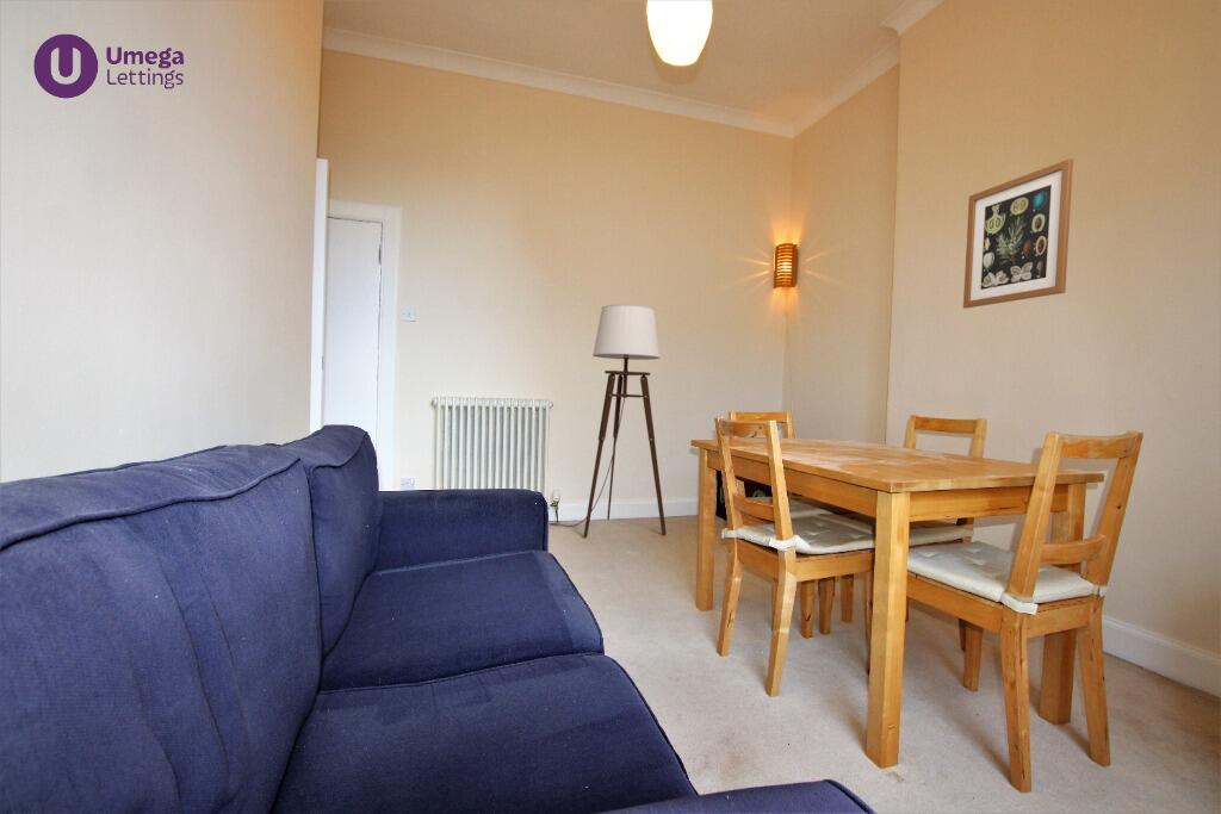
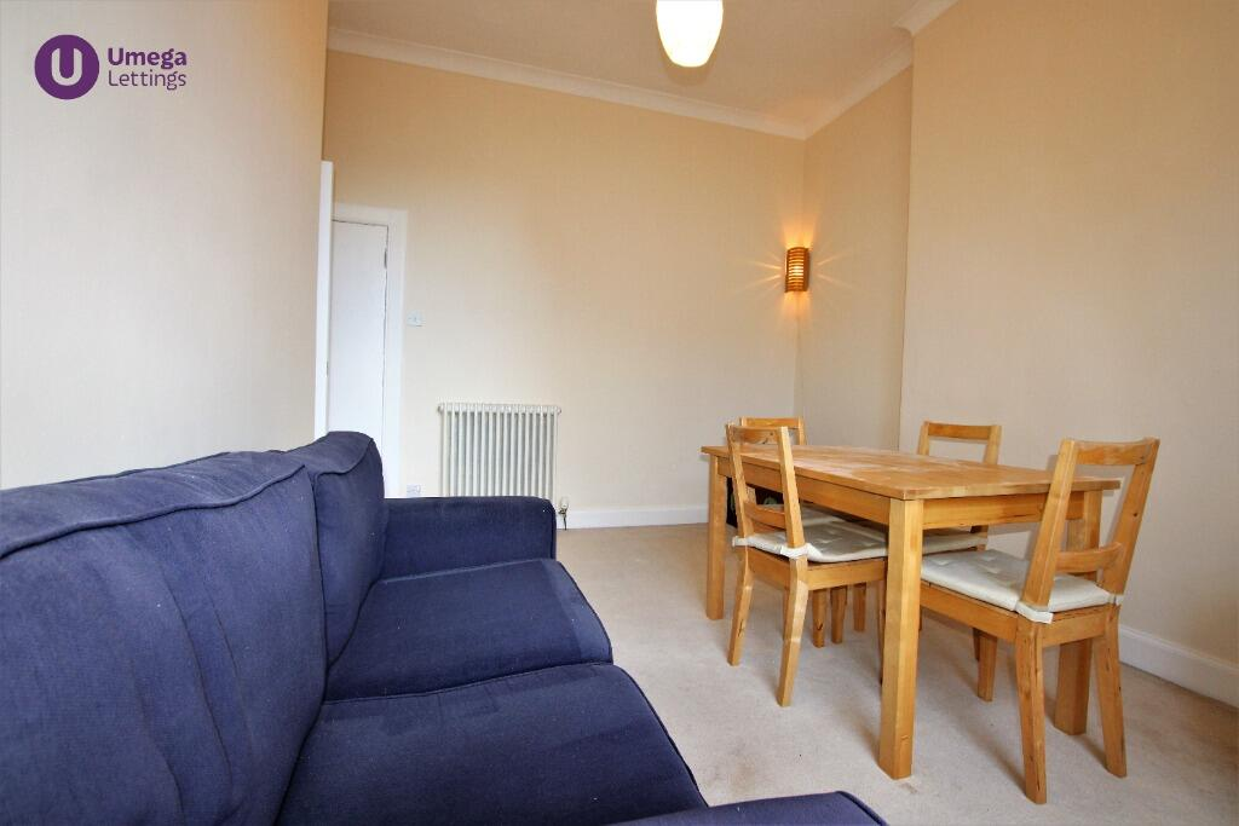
- wall art (1012, 240)
- floor lamp (607, 420)
